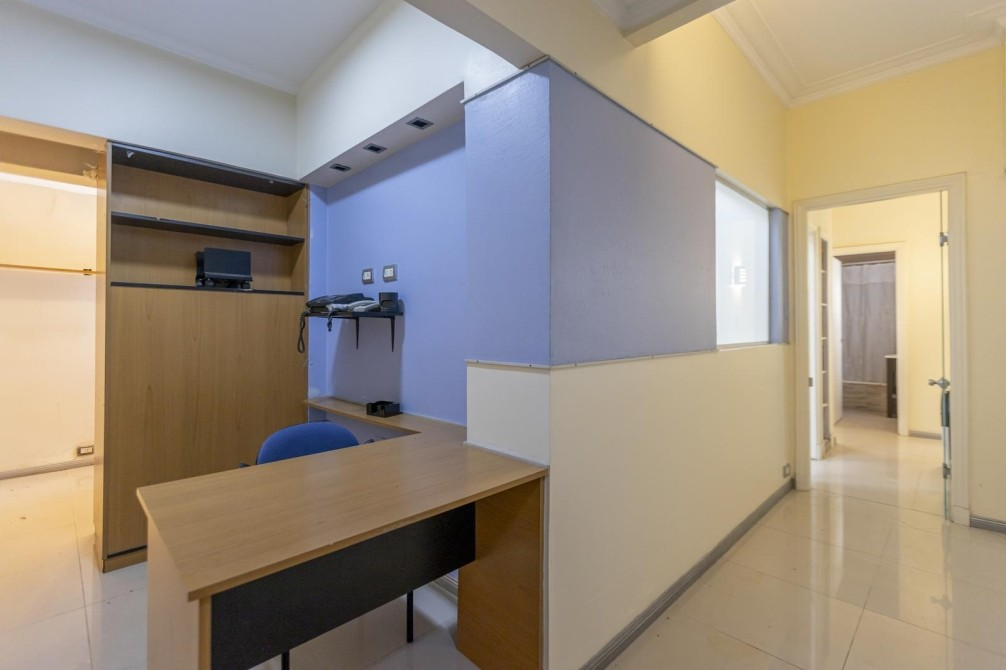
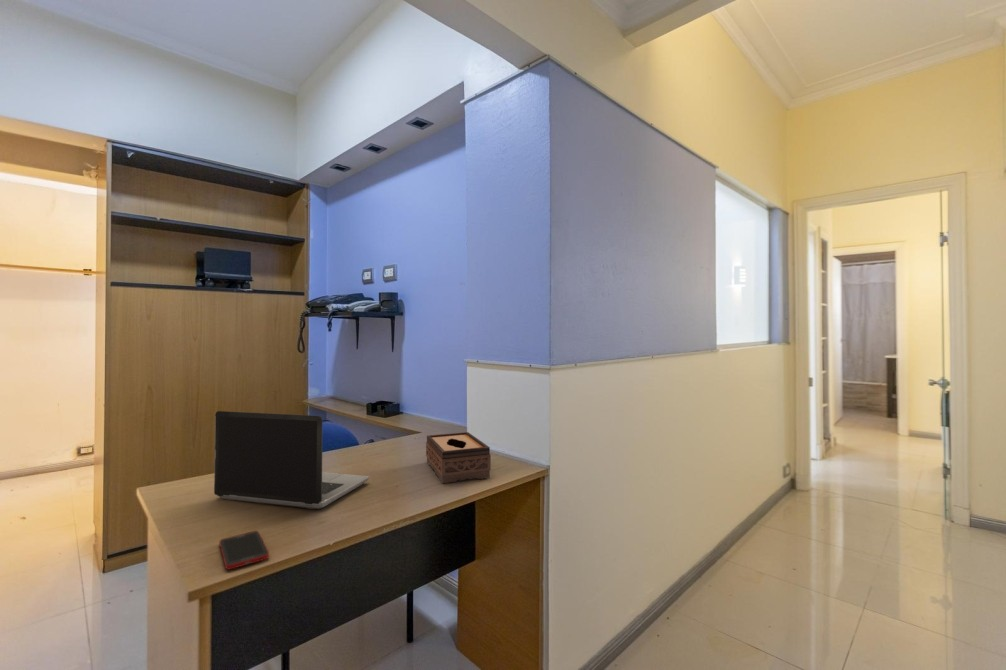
+ tissue box (456, 455)
+ cell phone (243, 548)
+ laptop computer (296, 448)
